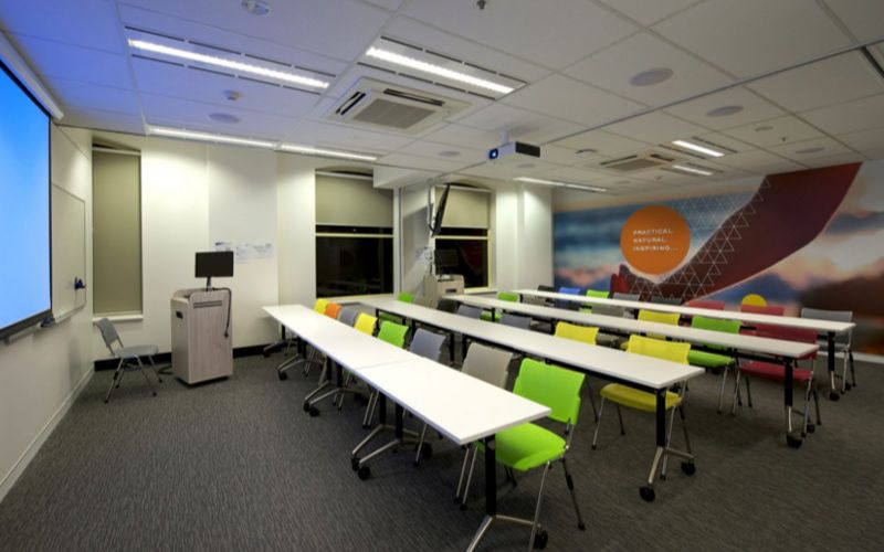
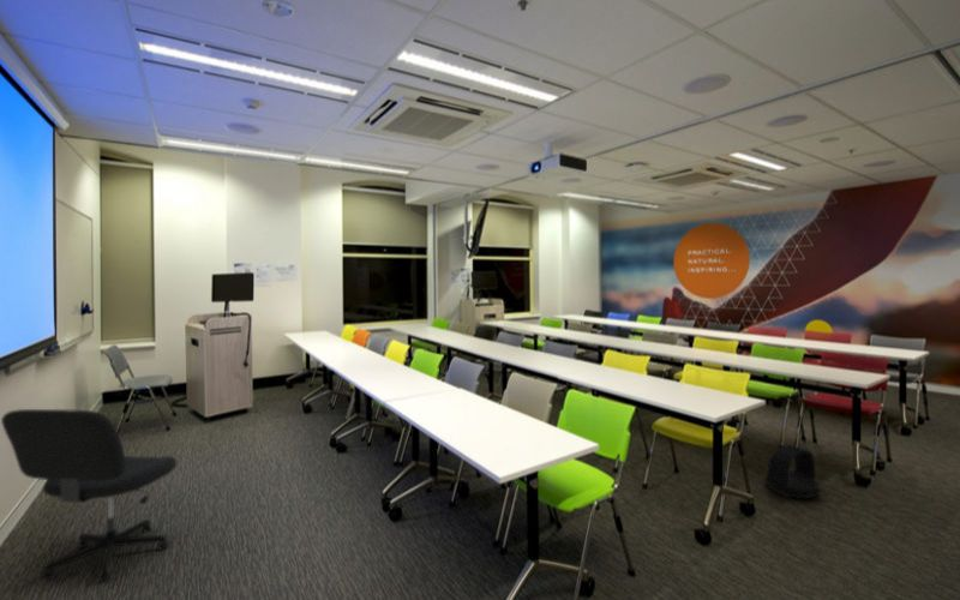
+ backpack (791, 470)
+ office chair (108, 478)
